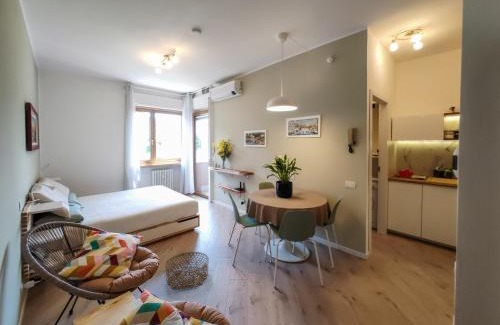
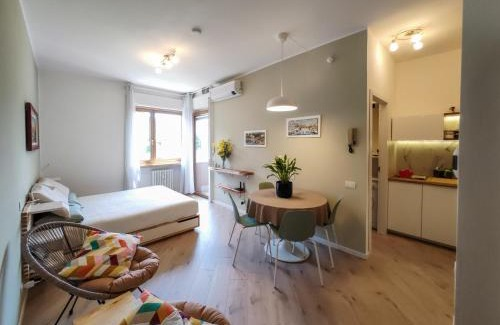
- basket (186, 267)
